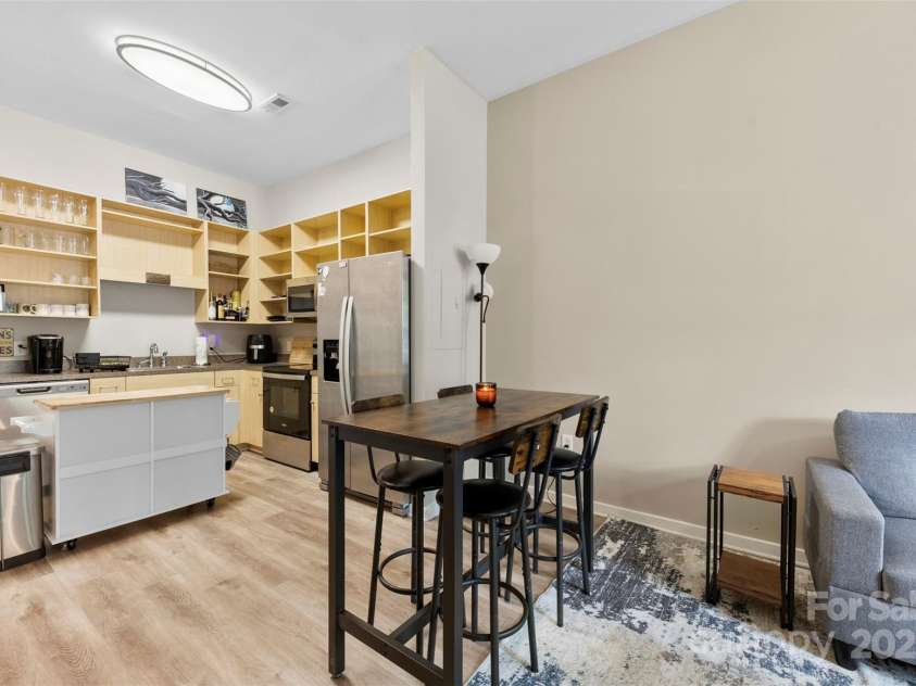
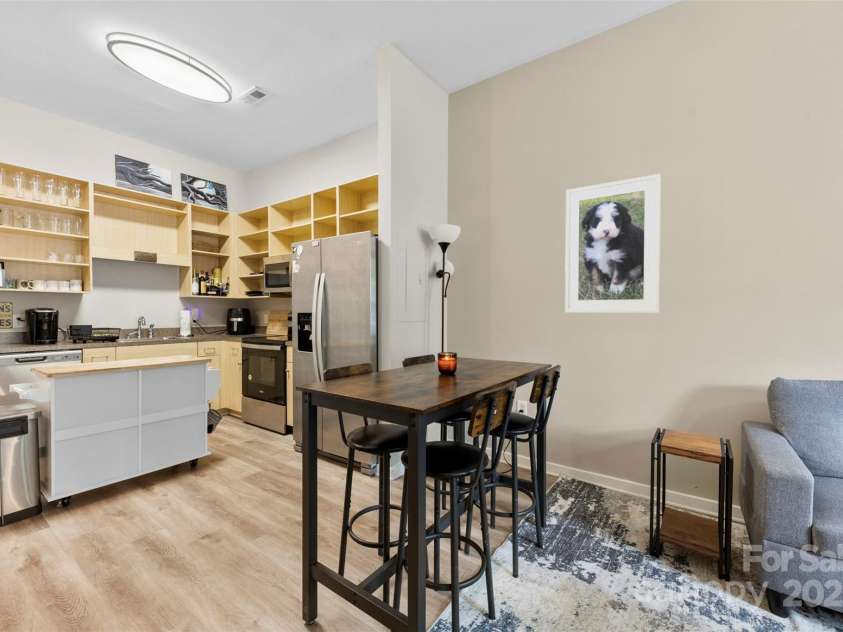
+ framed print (610, 247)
